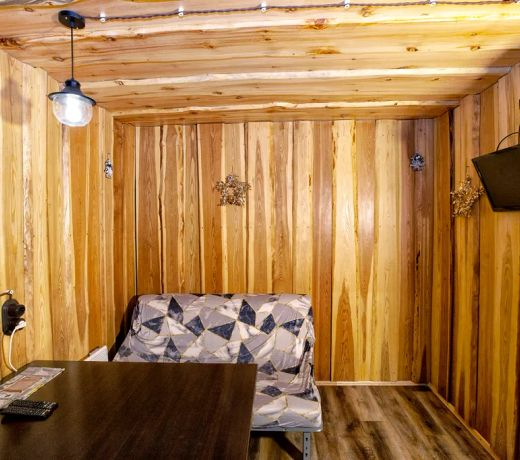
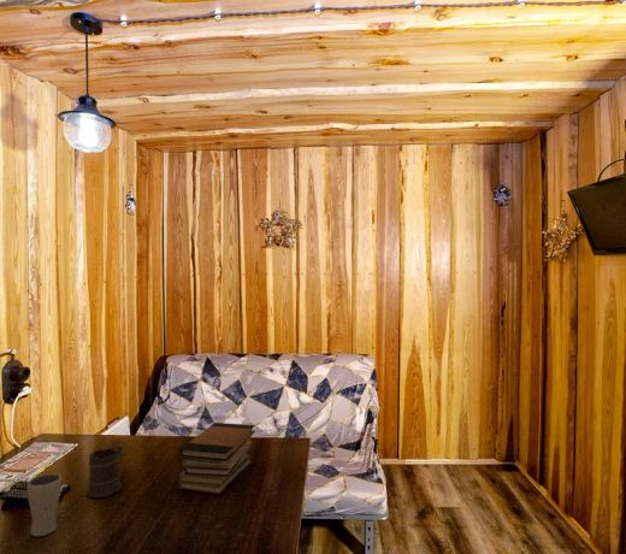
+ drinking glass (45, 505)
+ mug (108, 466)
+ book stack (219, 454)
